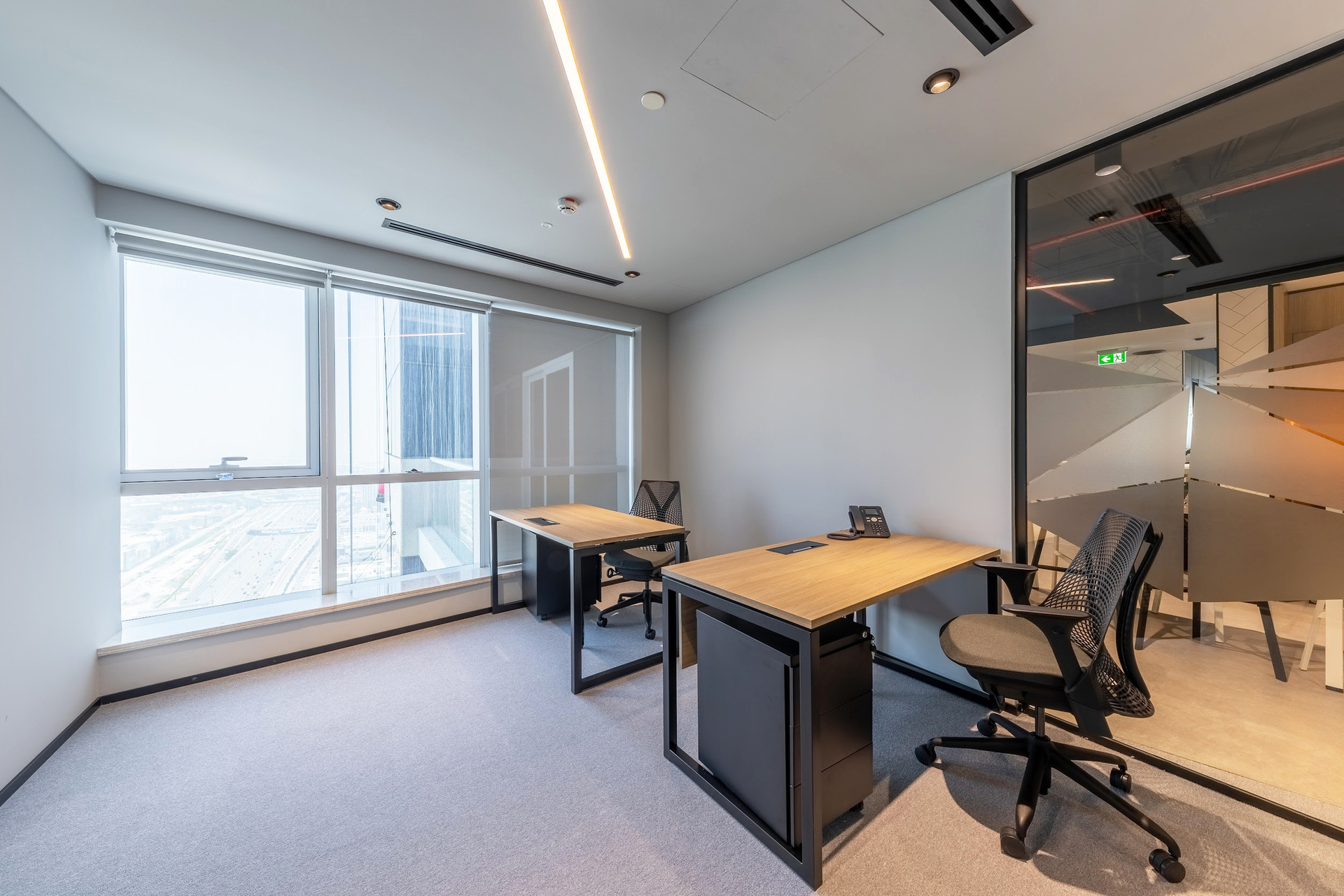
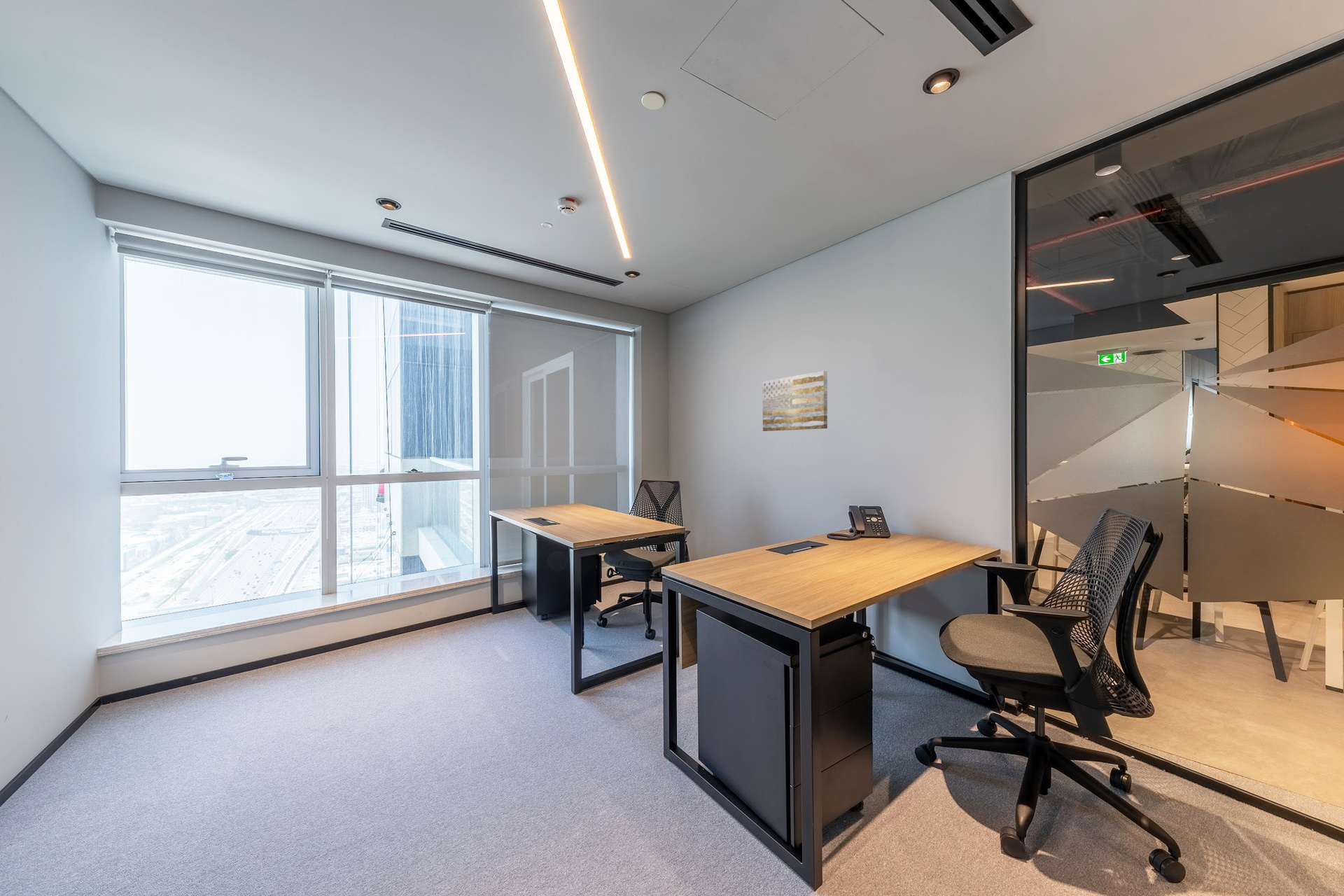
+ wall art (792, 403)
